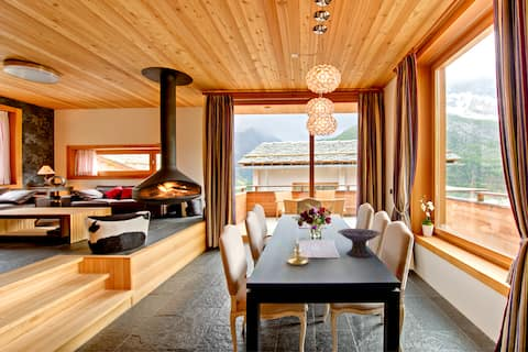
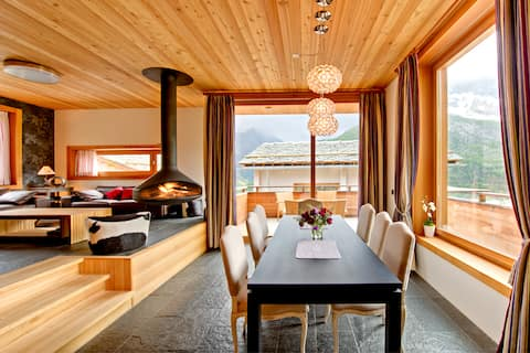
- candle holder (297, 250)
- decorative bowl (359, 242)
